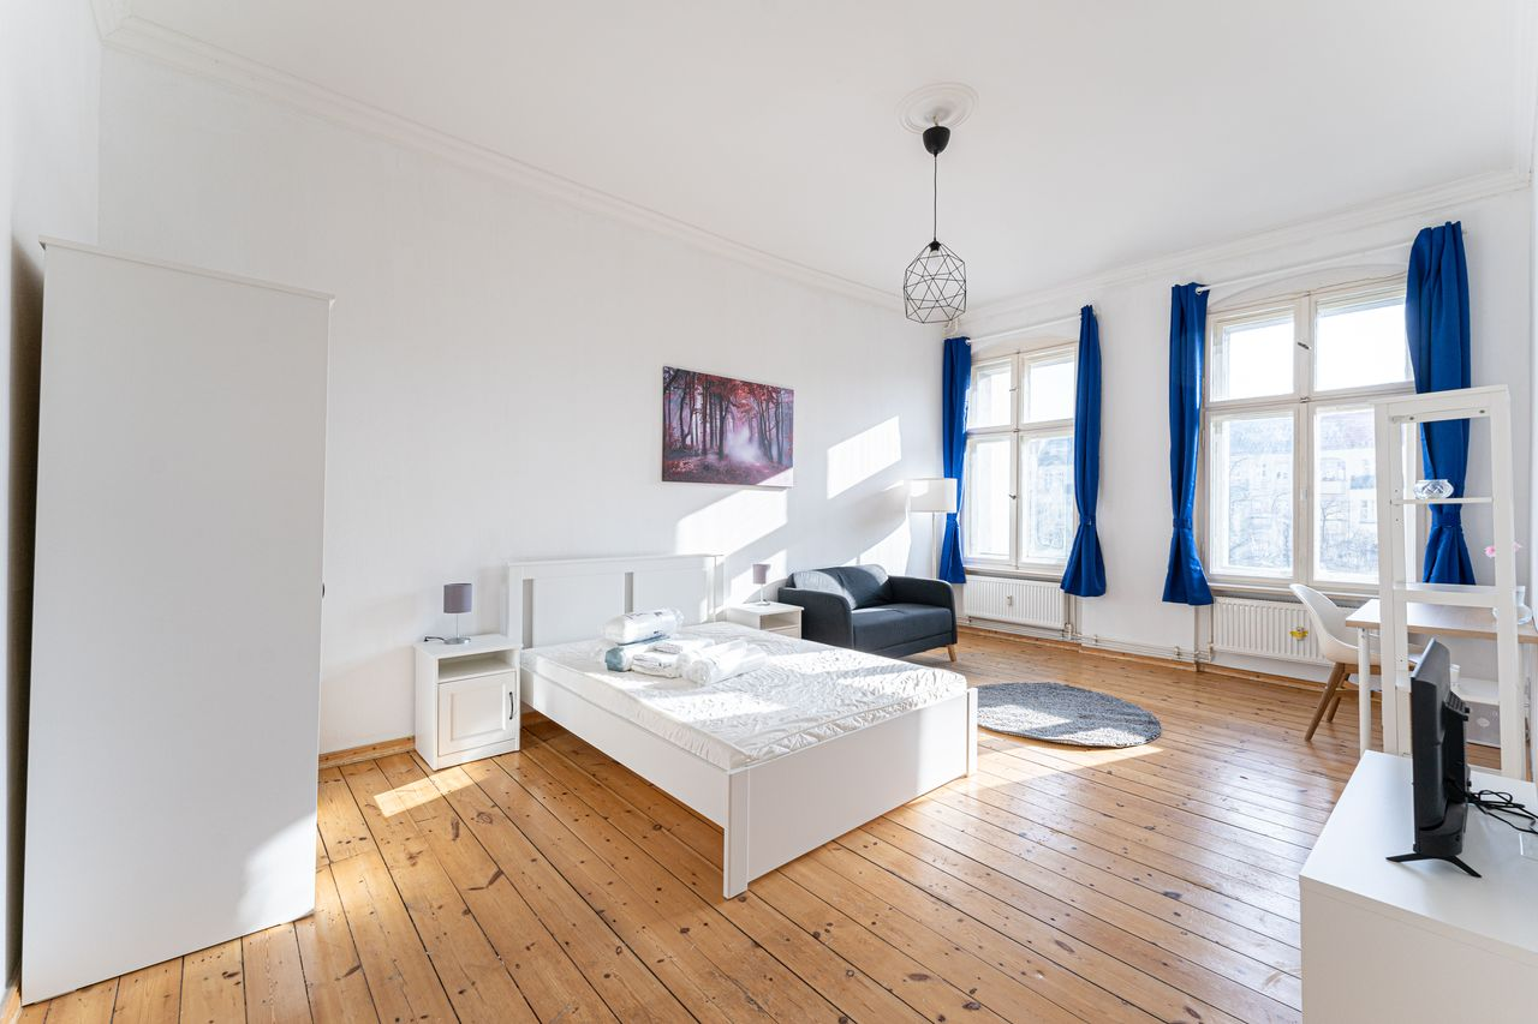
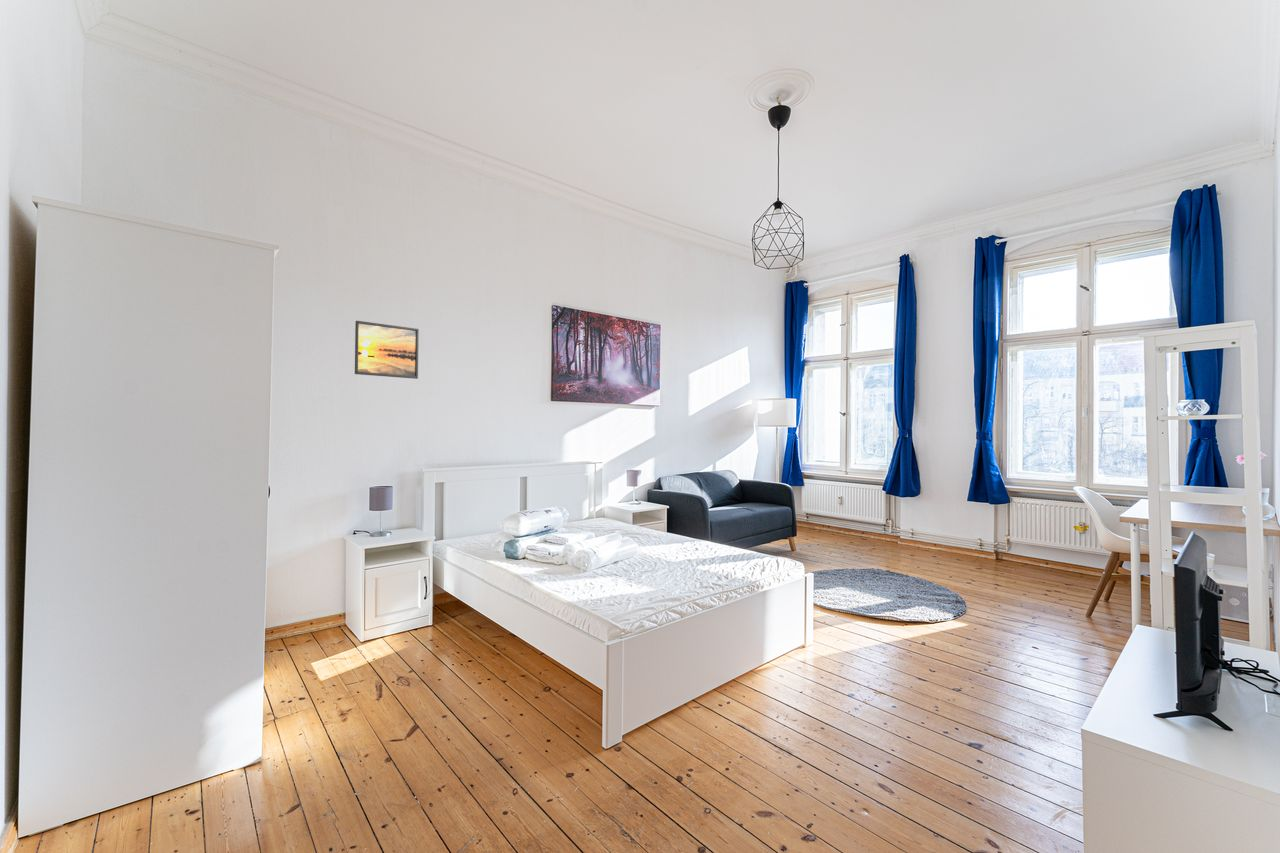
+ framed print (387, 350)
